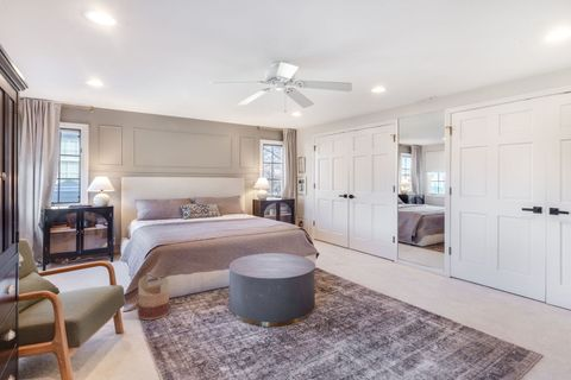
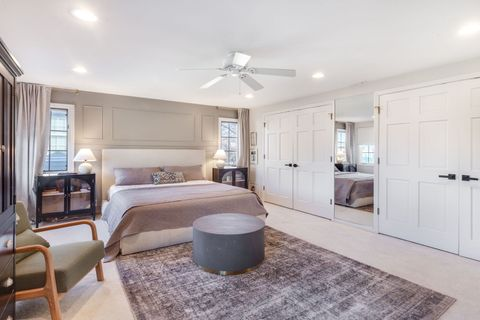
- basket (153, 294)
